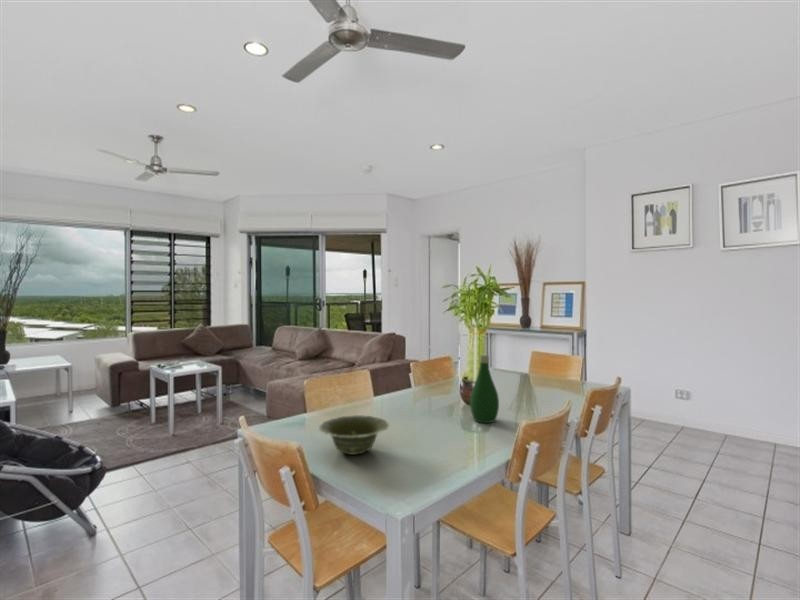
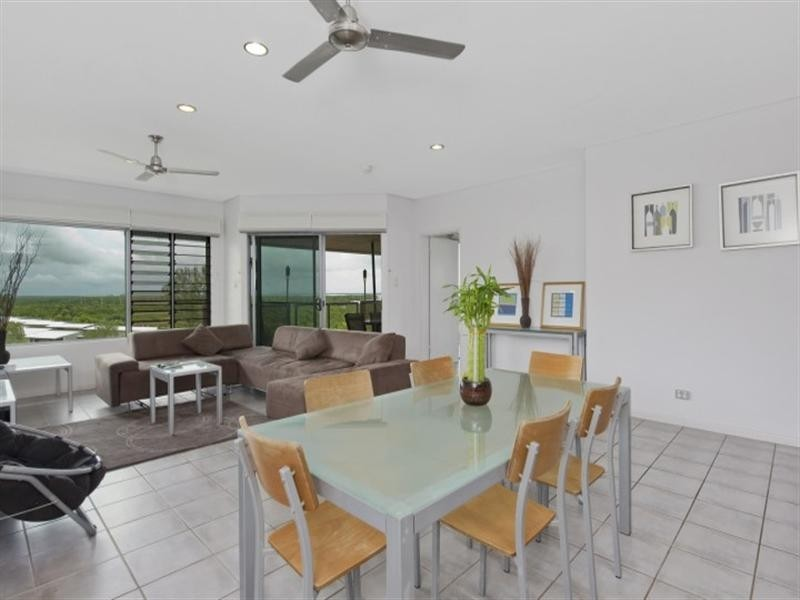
- dish (354, 437)
- bottle (484, 387)
